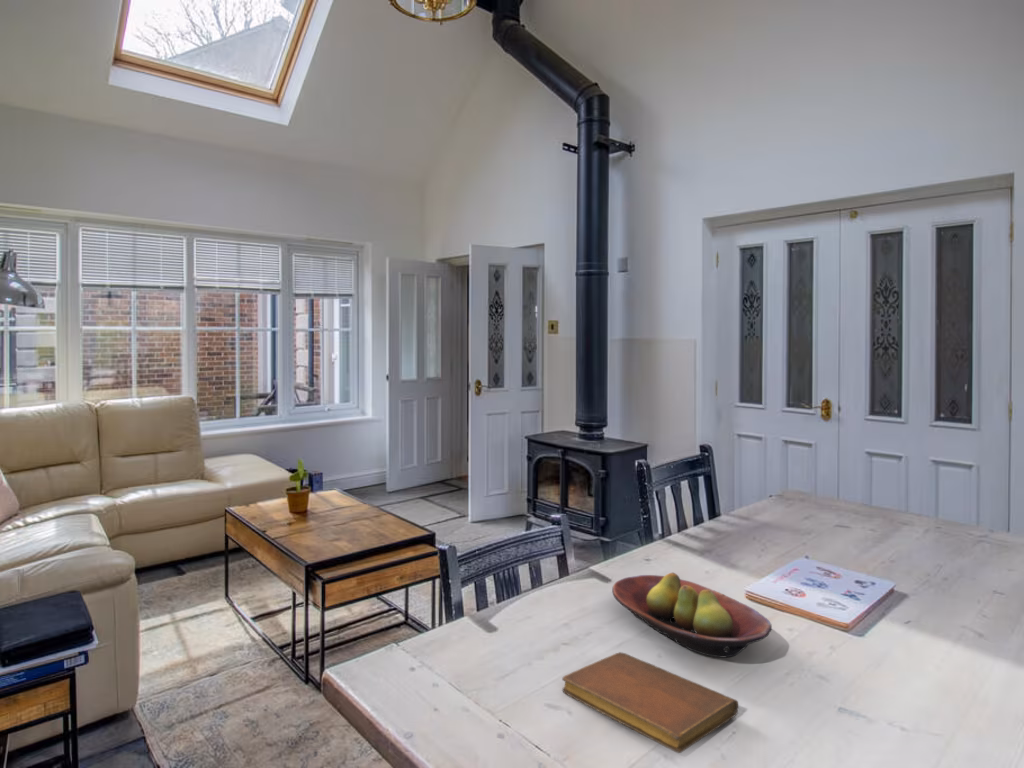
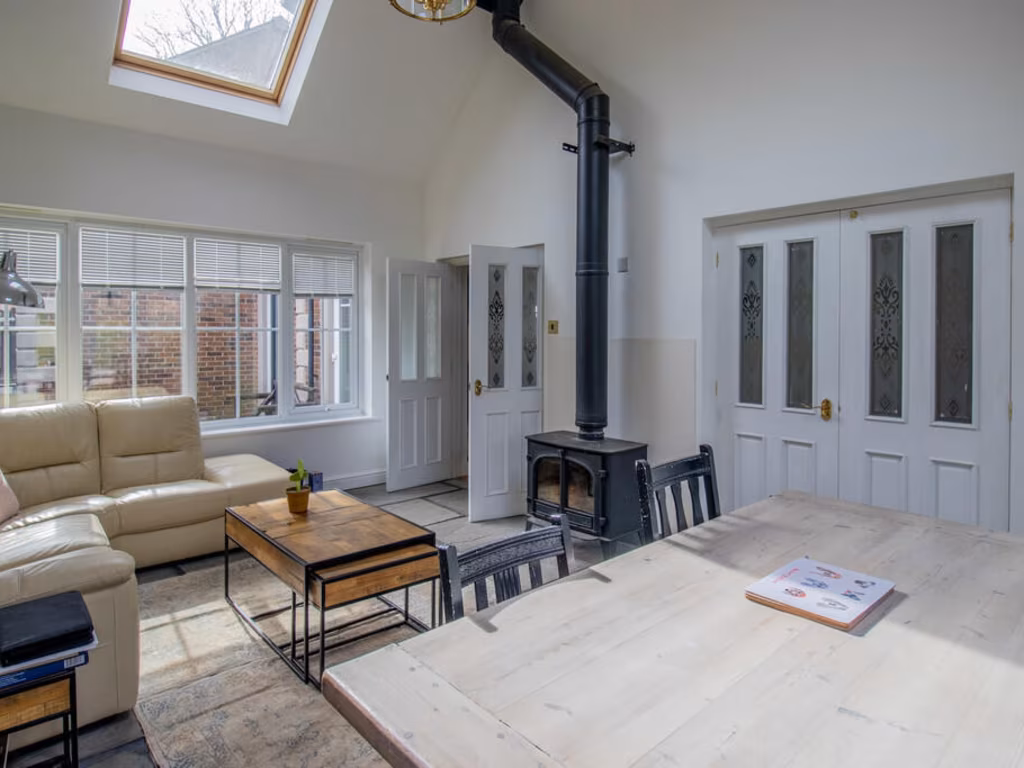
- fruit bowl (685, 606)
- notebook (646, 695)
